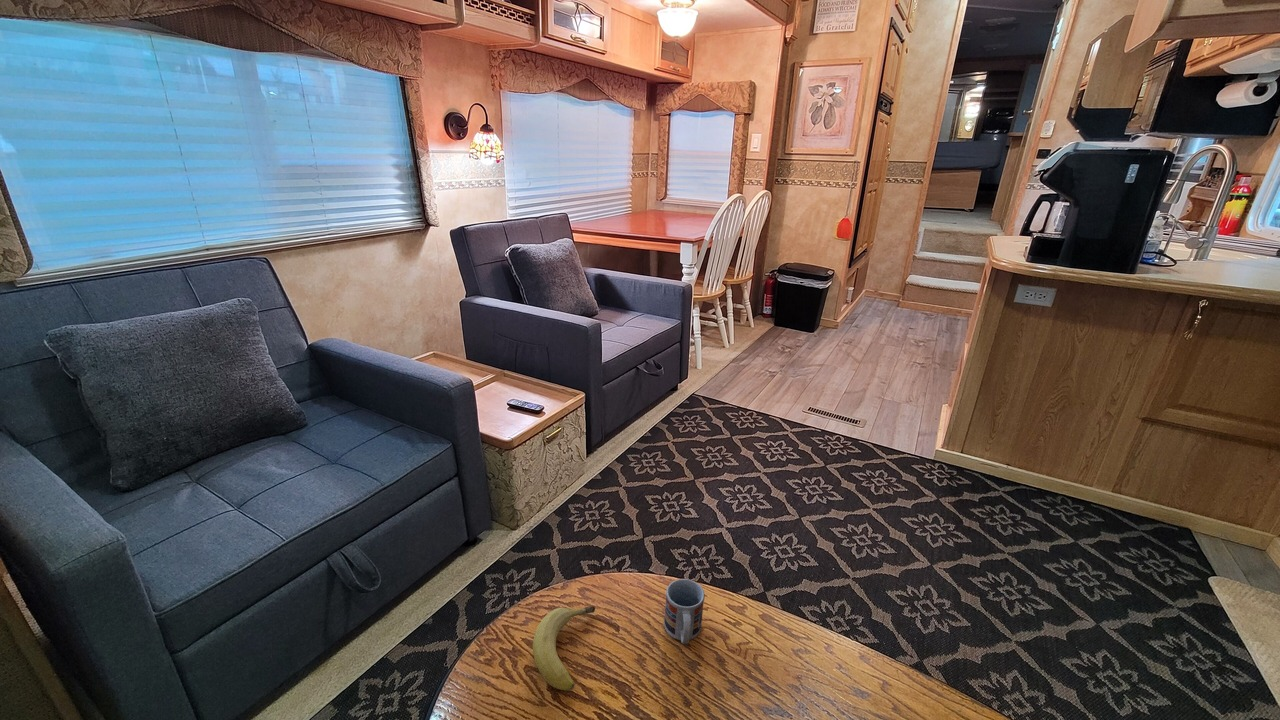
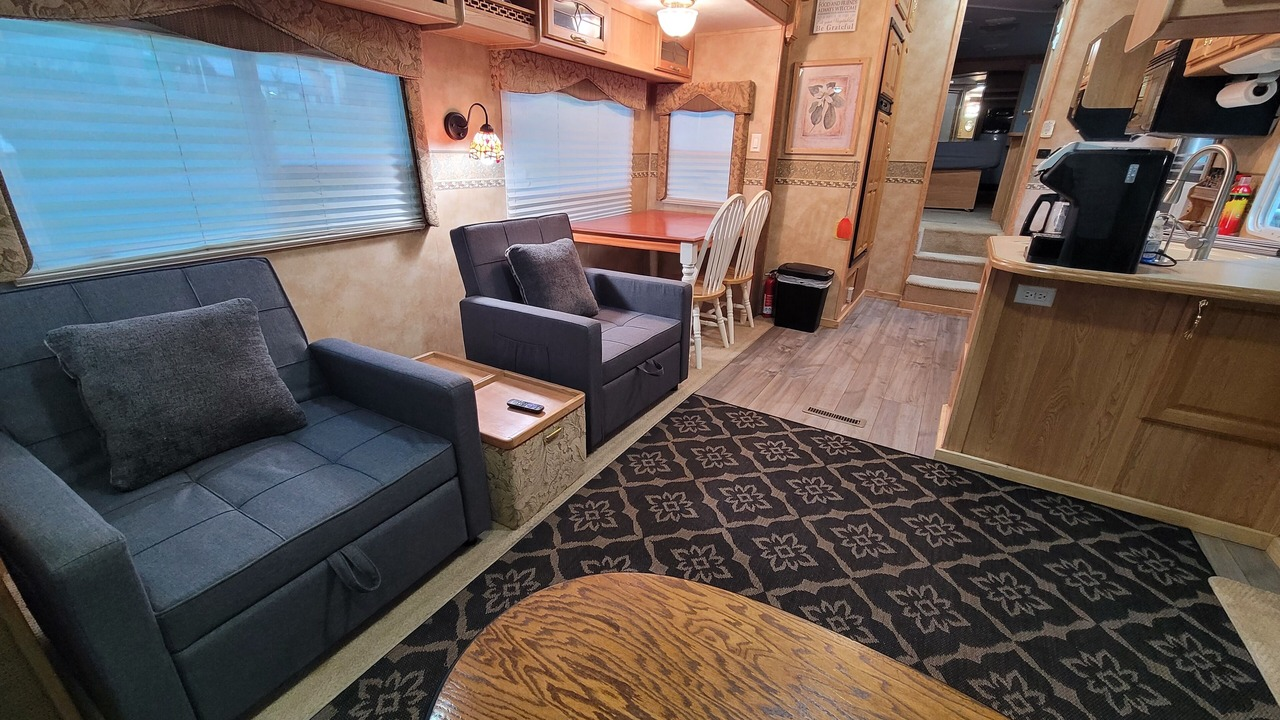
- fruit (556, 636)
- cup (684, 615)
